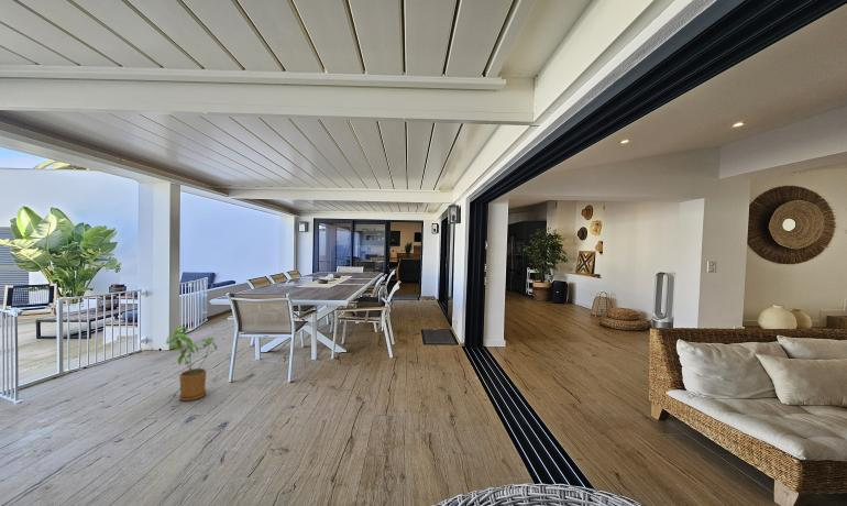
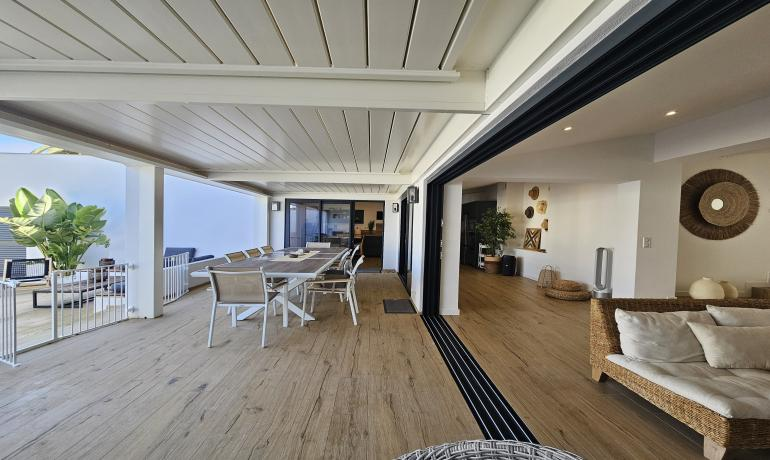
- house plant (189, 362)
